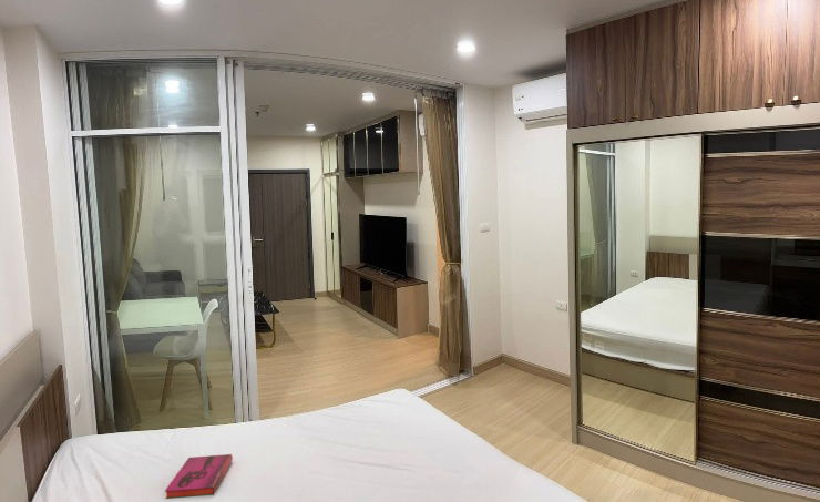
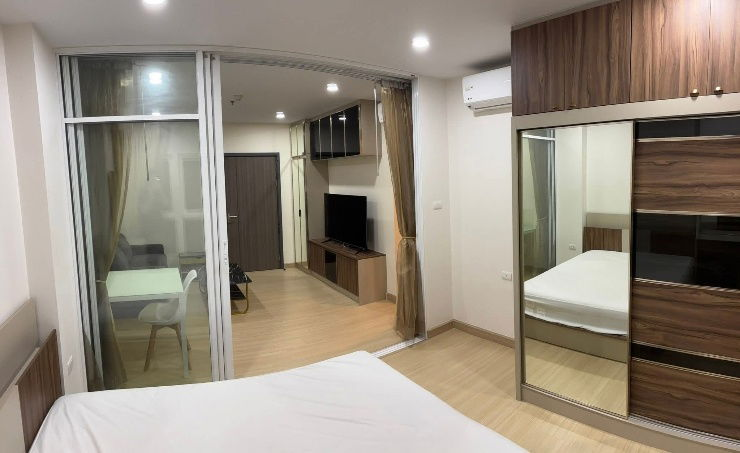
- hardback book (201, 474)
